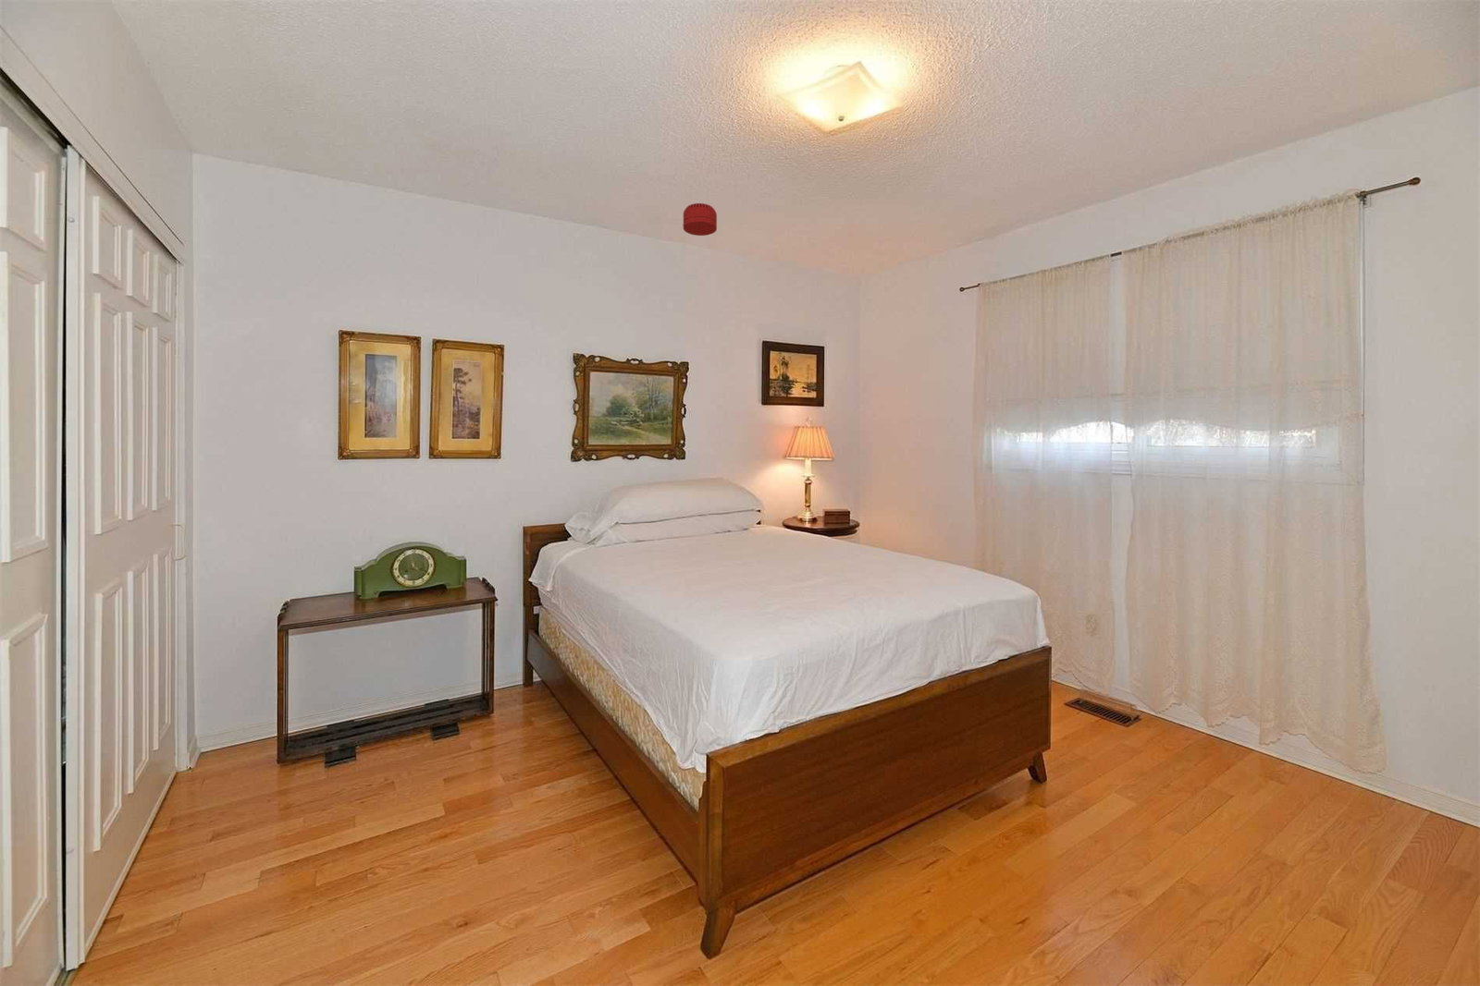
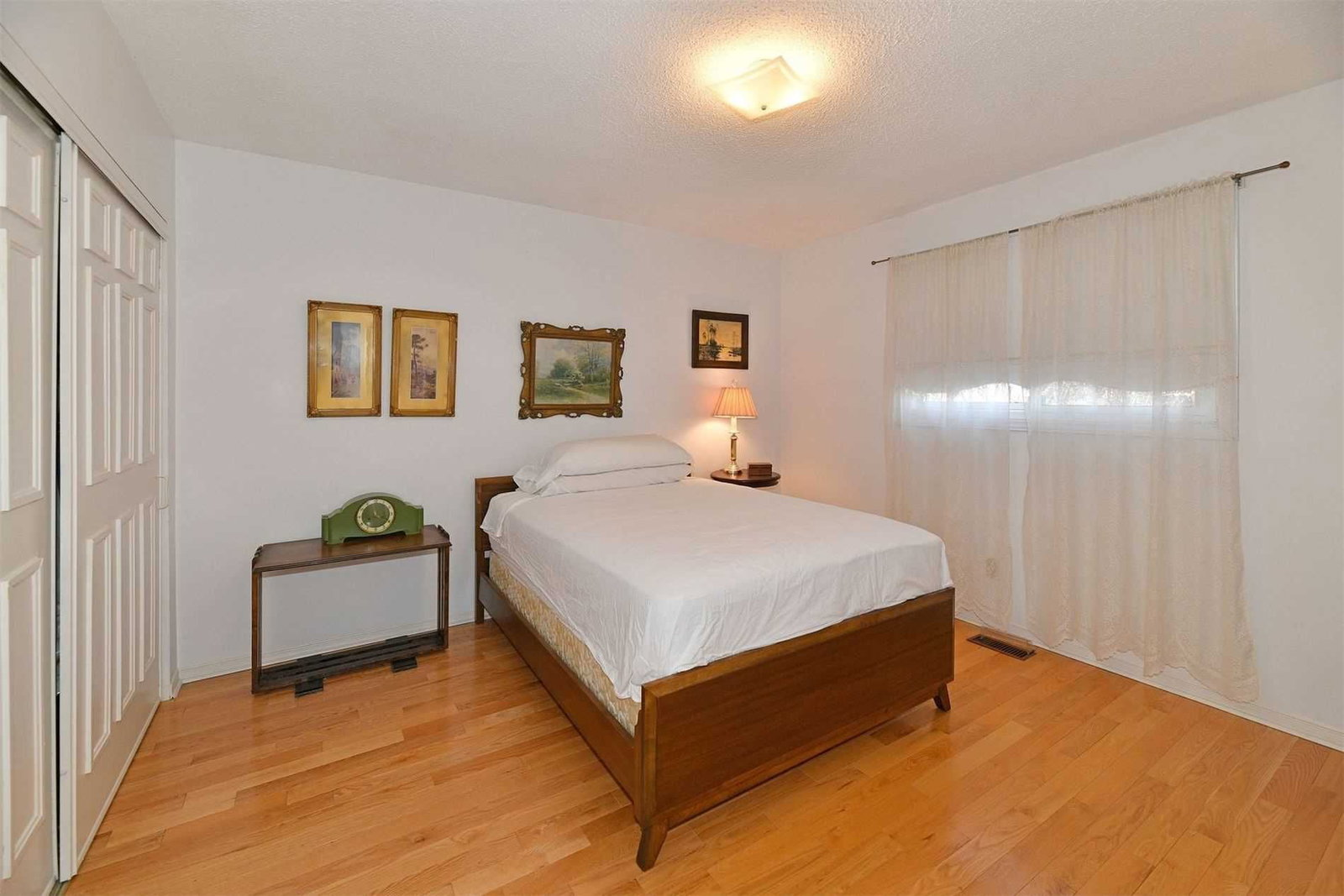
- smoke detector (699, 219)
